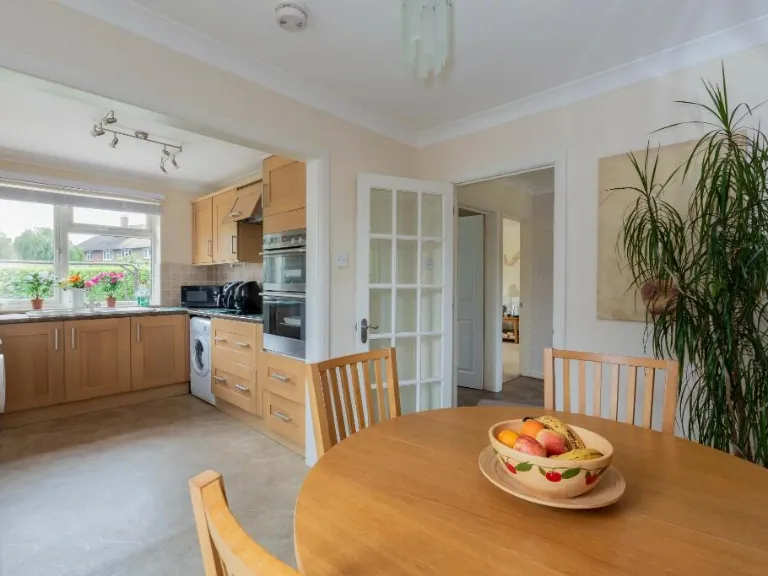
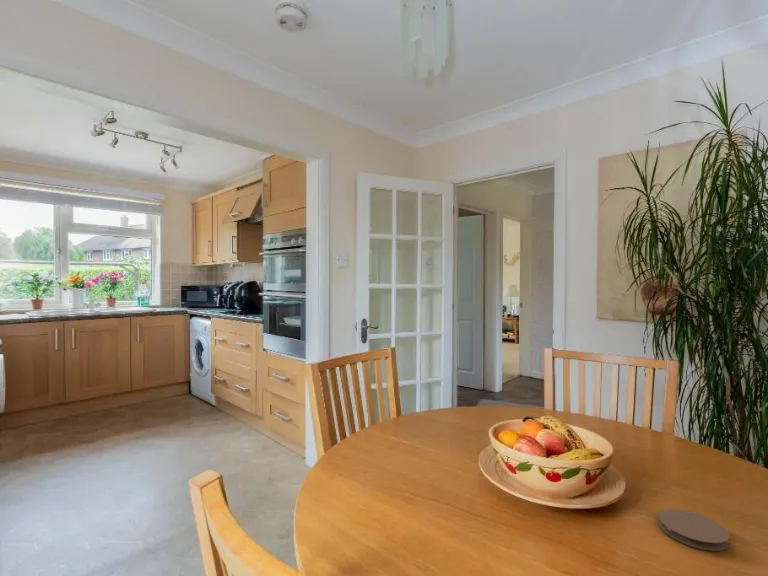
+ coaster (692, 528)
